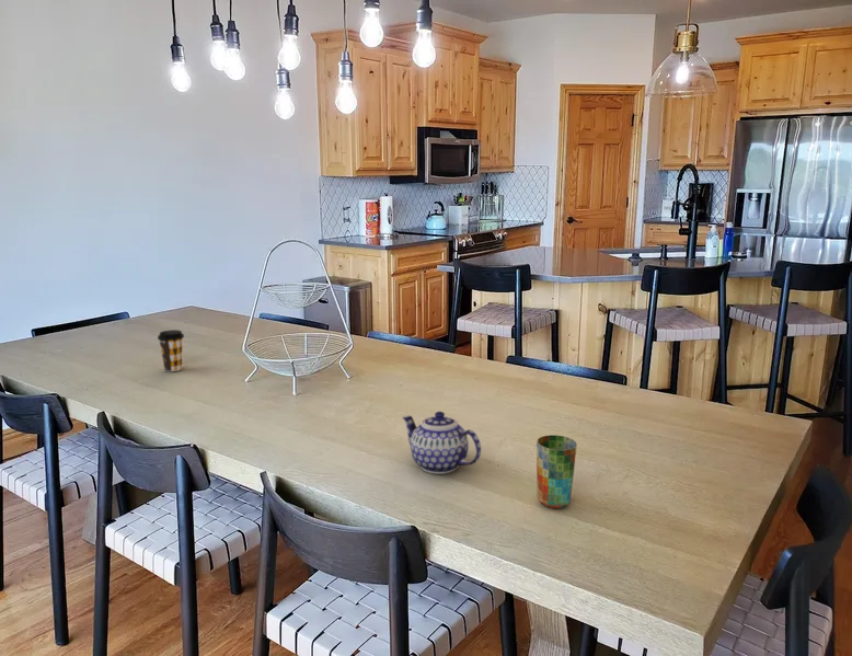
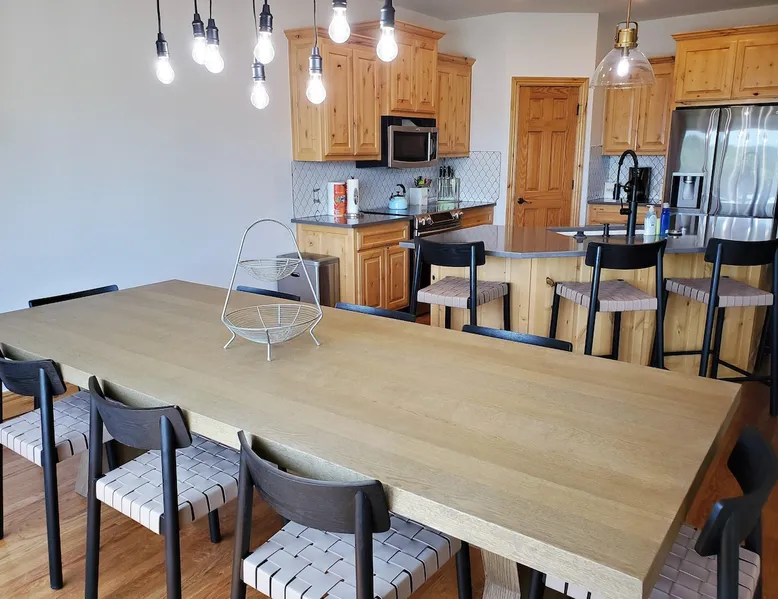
- coffee cup (172, 350)
- teapot (439, 438)
- cup (554, 472)
